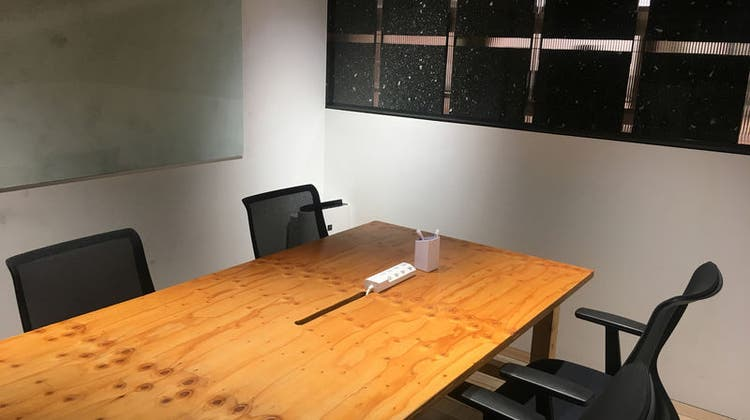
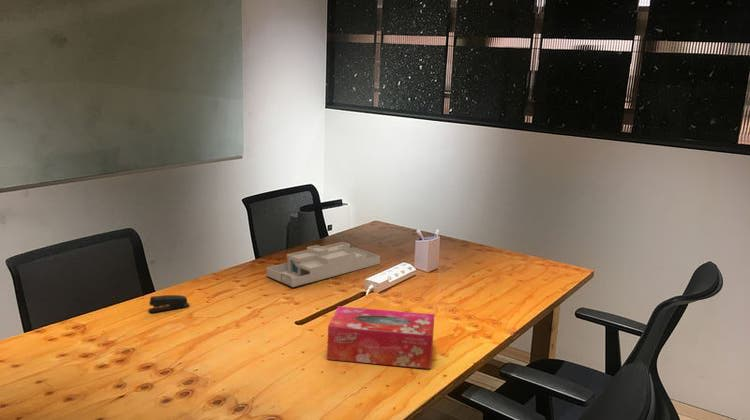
+ tissue box (382, 336)
+ desk organizer (325, 259)
+ stapler (169, 301)
